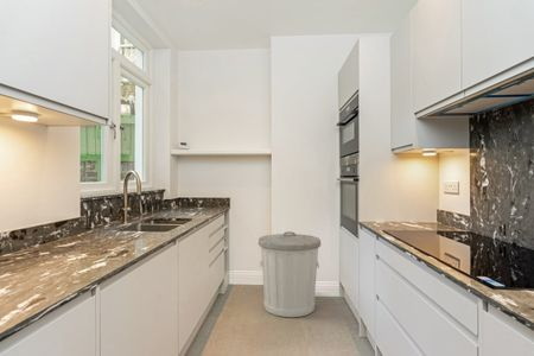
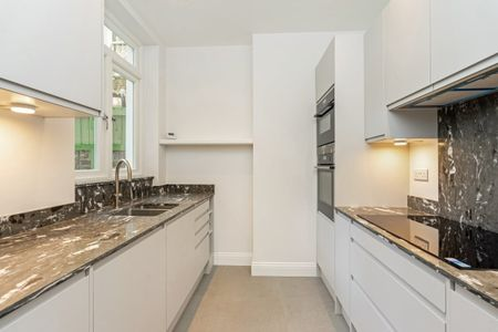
- trash can (288, 268)
